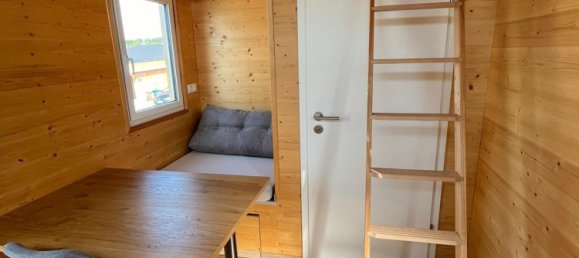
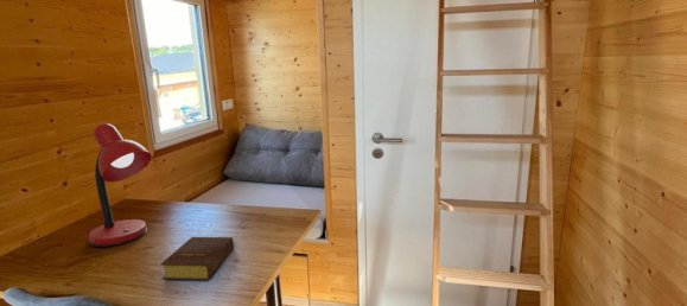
+ bible (199, 256)
+ desk lamp (117, 180)
